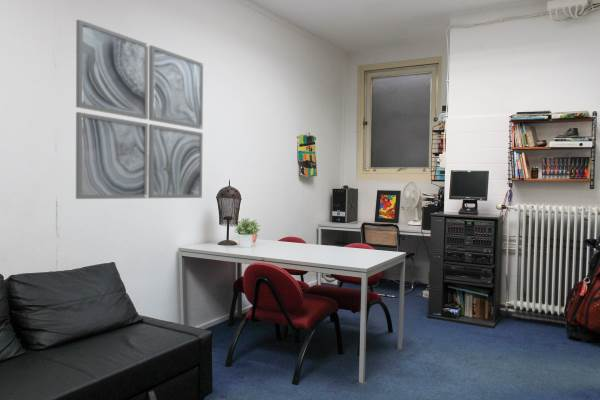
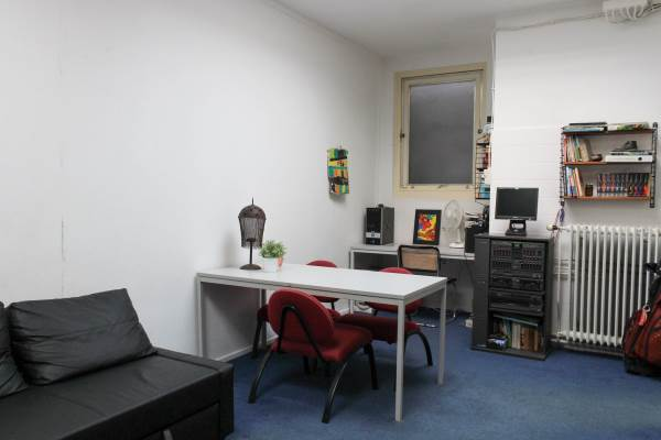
- wall art (146, 123)
